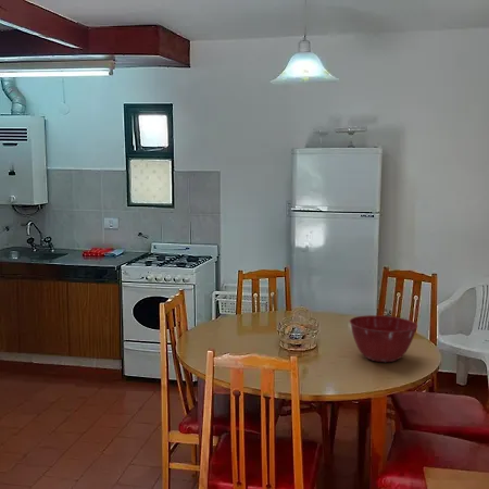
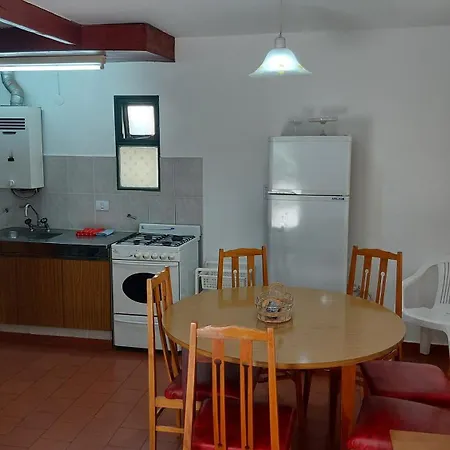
- mixing bowl (383, 340)
